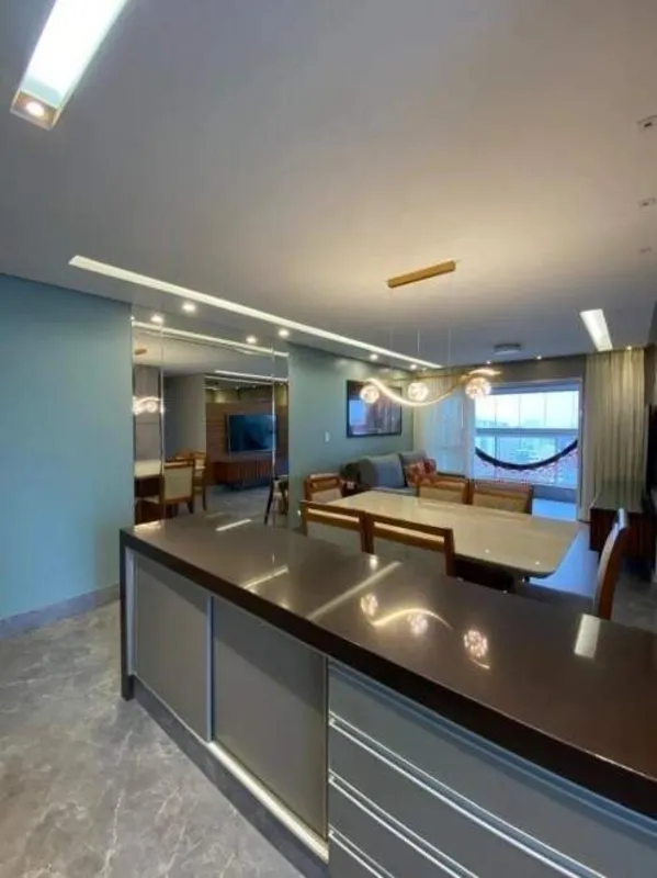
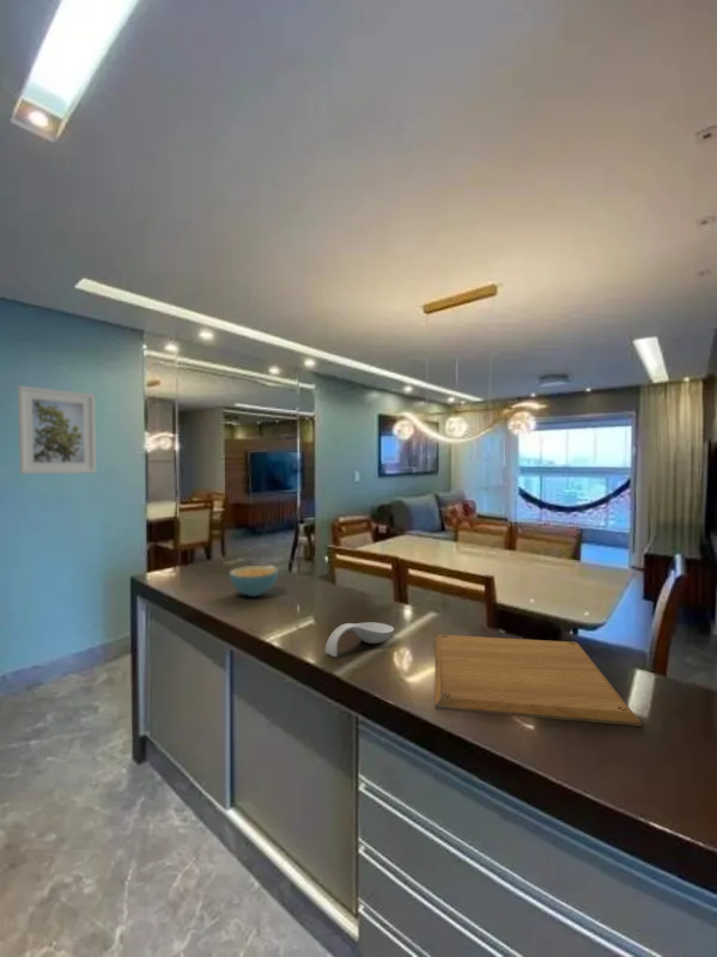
+ spoon rest (360, 633)
+ chopping board (517, 670)
+ cereal bowl (254, 583)
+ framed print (59, 432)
